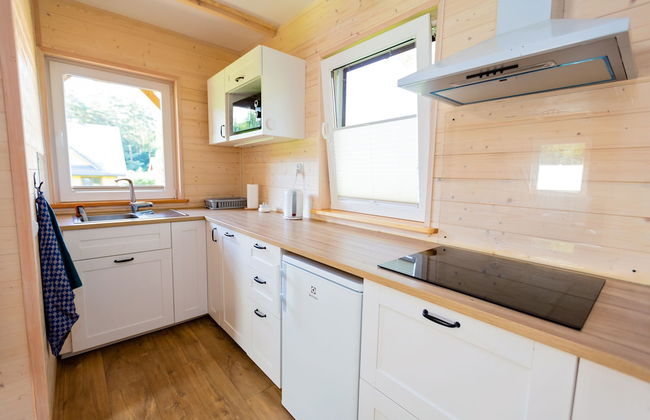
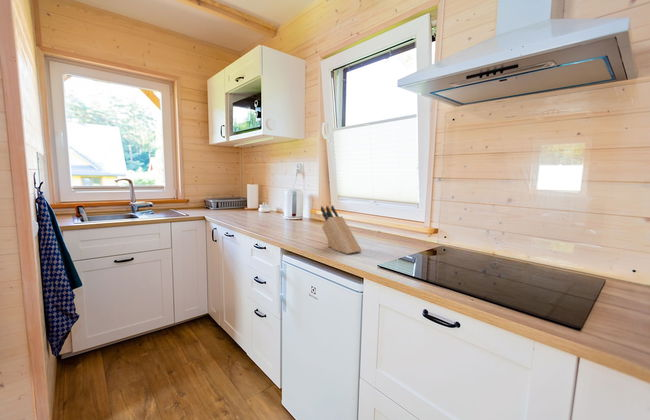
+ knife block (338, 227)
